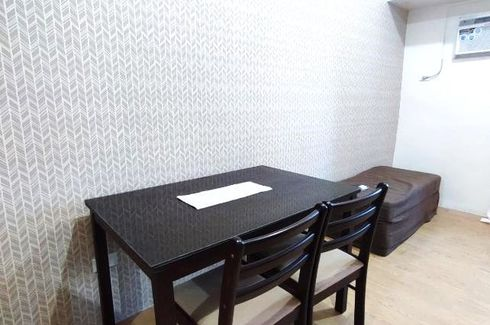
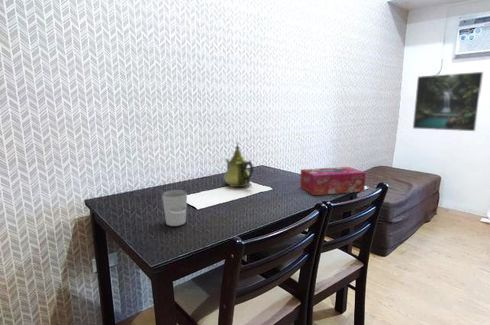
+ teapot (238, 164)
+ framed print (445, 102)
+ cup (175, 208)
+ tissue box (331, 180)
